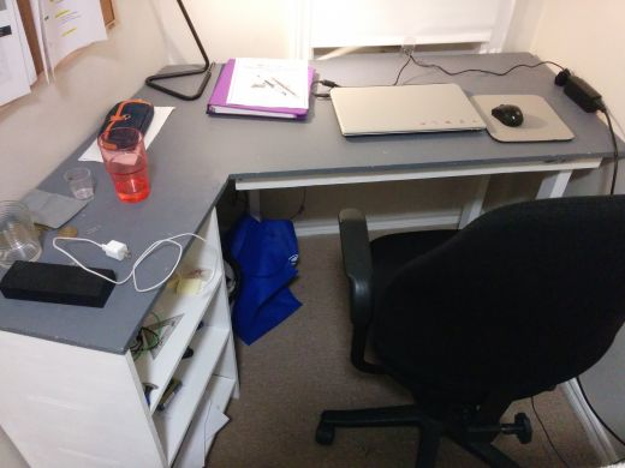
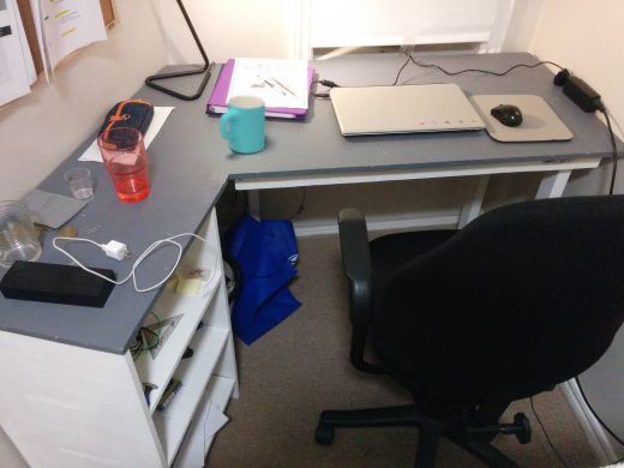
+ cup (240, 125)
